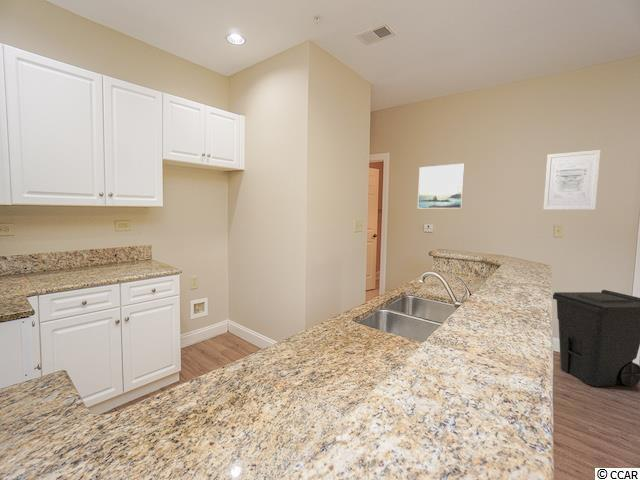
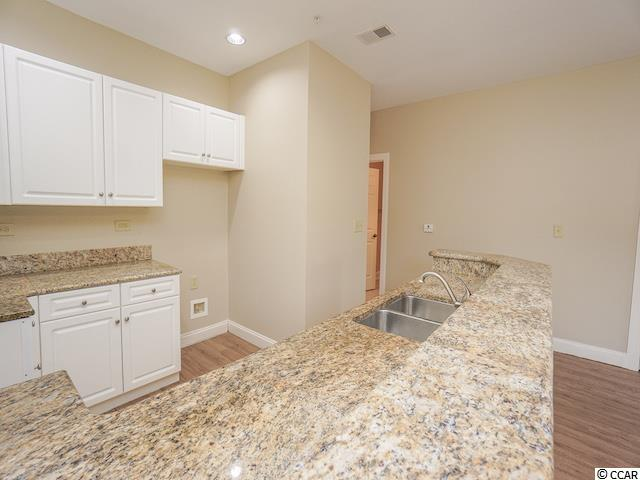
- trash can (602, 336)
- wall art (570, 181)
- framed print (439, 187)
